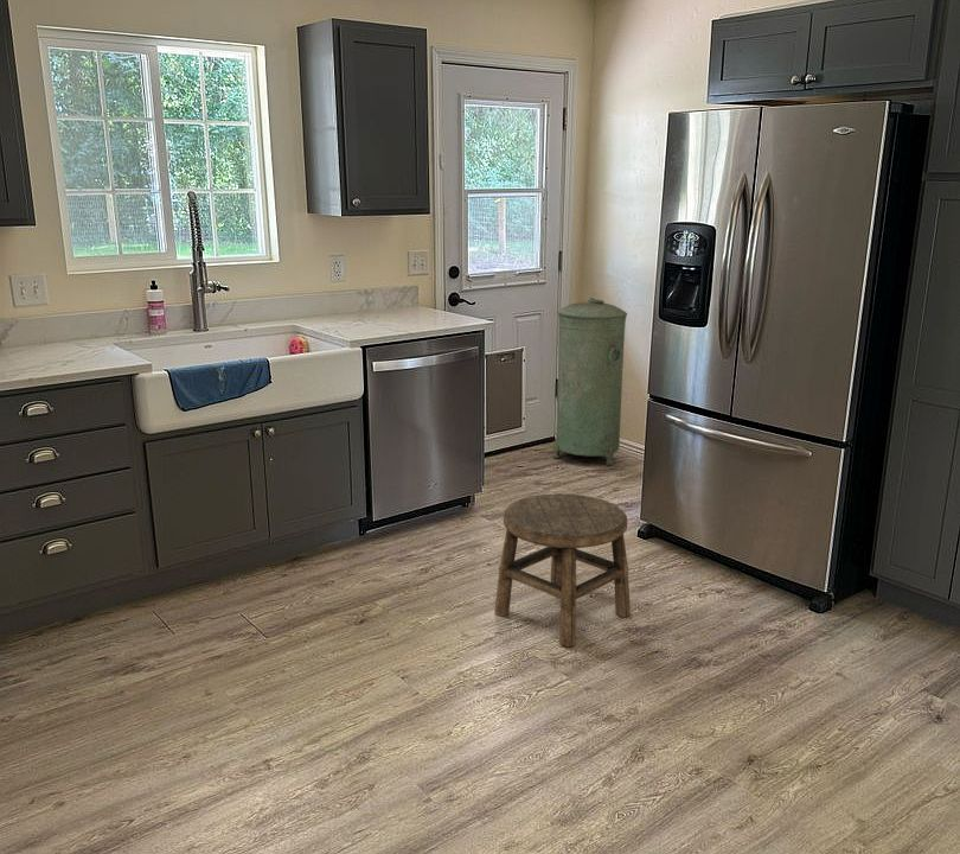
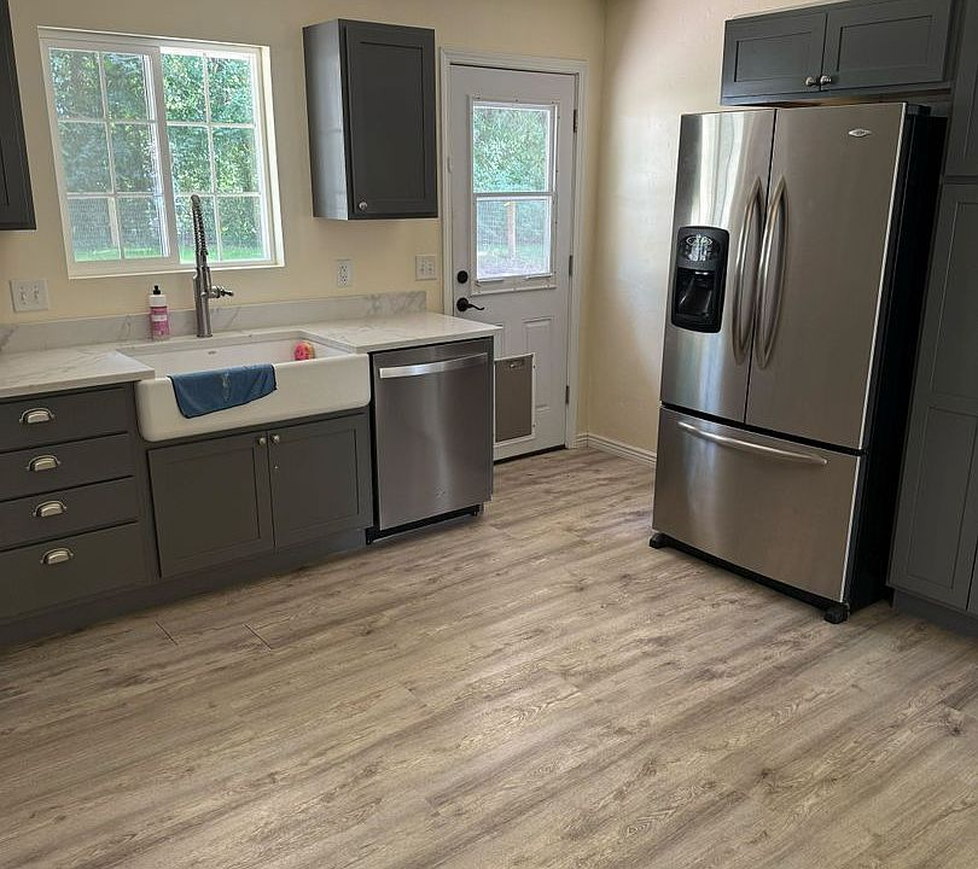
- stool (563, 563)
- trash can (590, 378)
